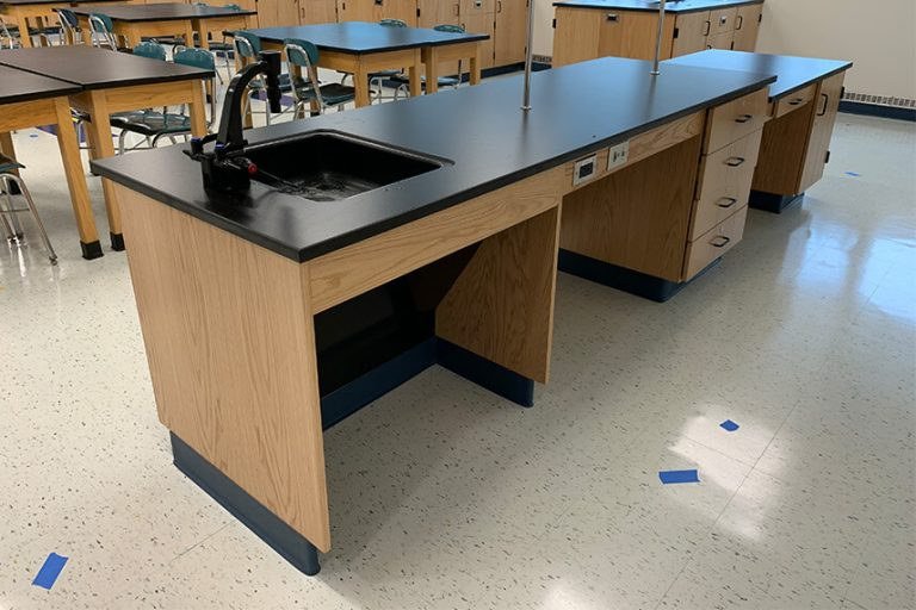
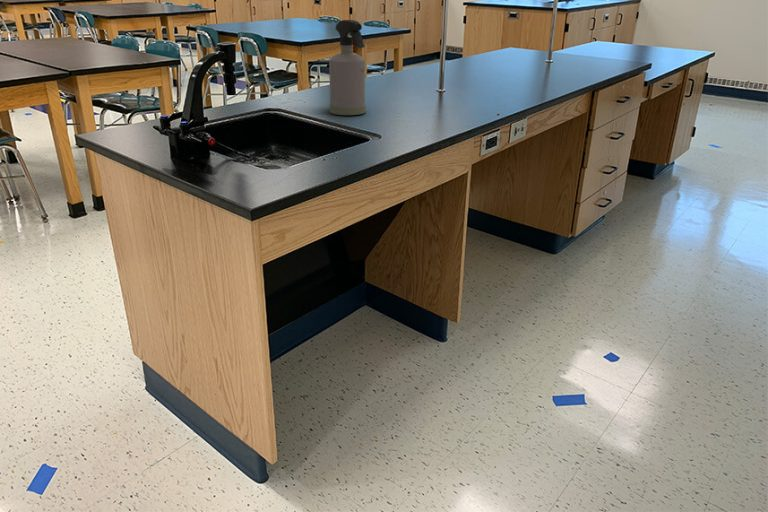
+ spray bottle (348, 67)
